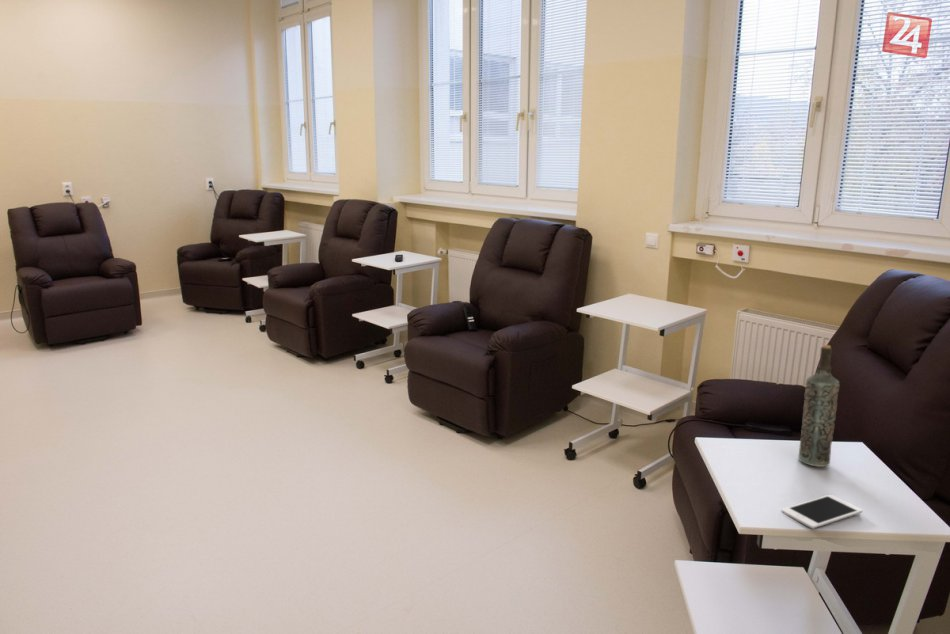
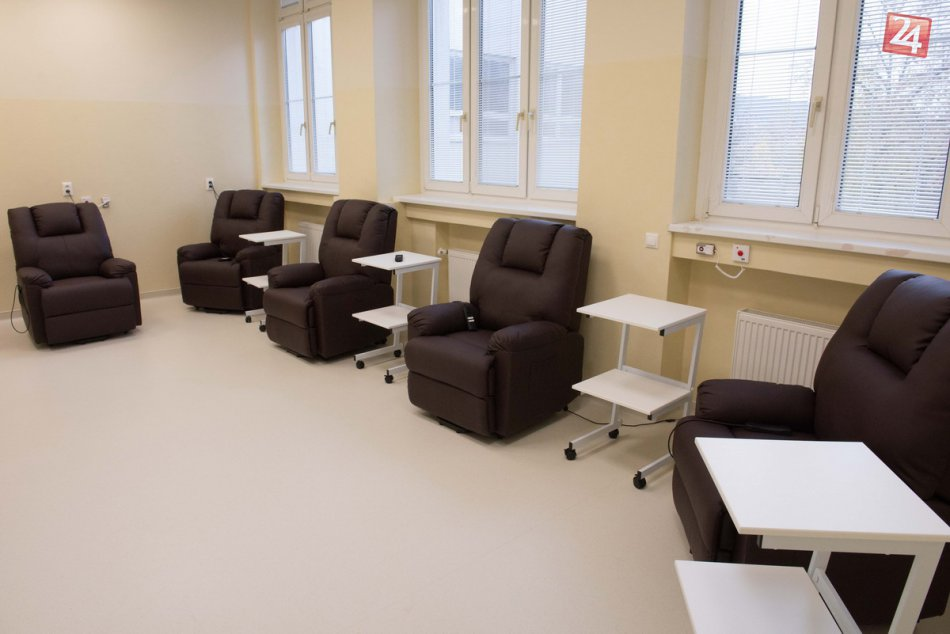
- cell phone (821, 510)
- bottle (820, 405)
